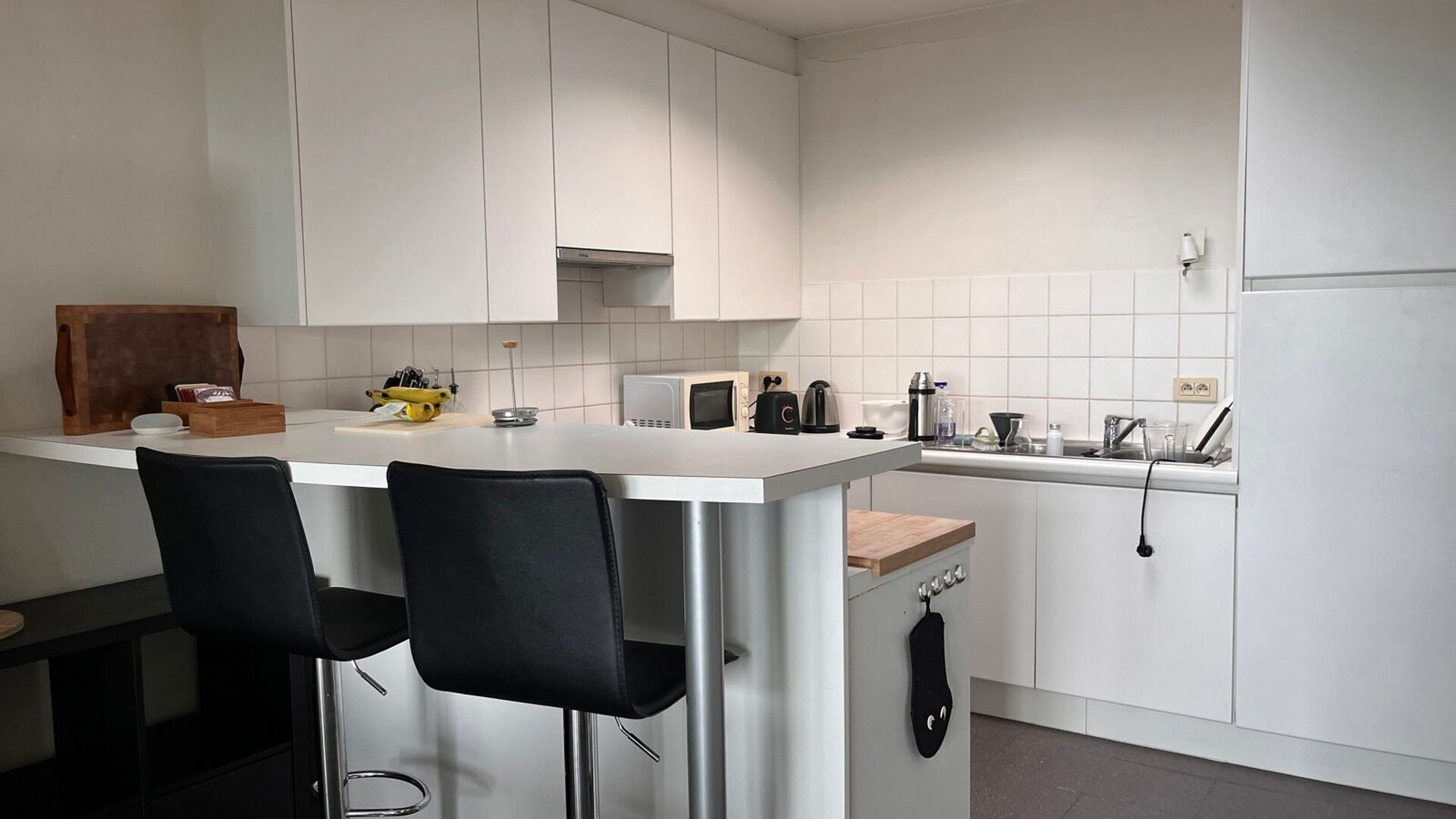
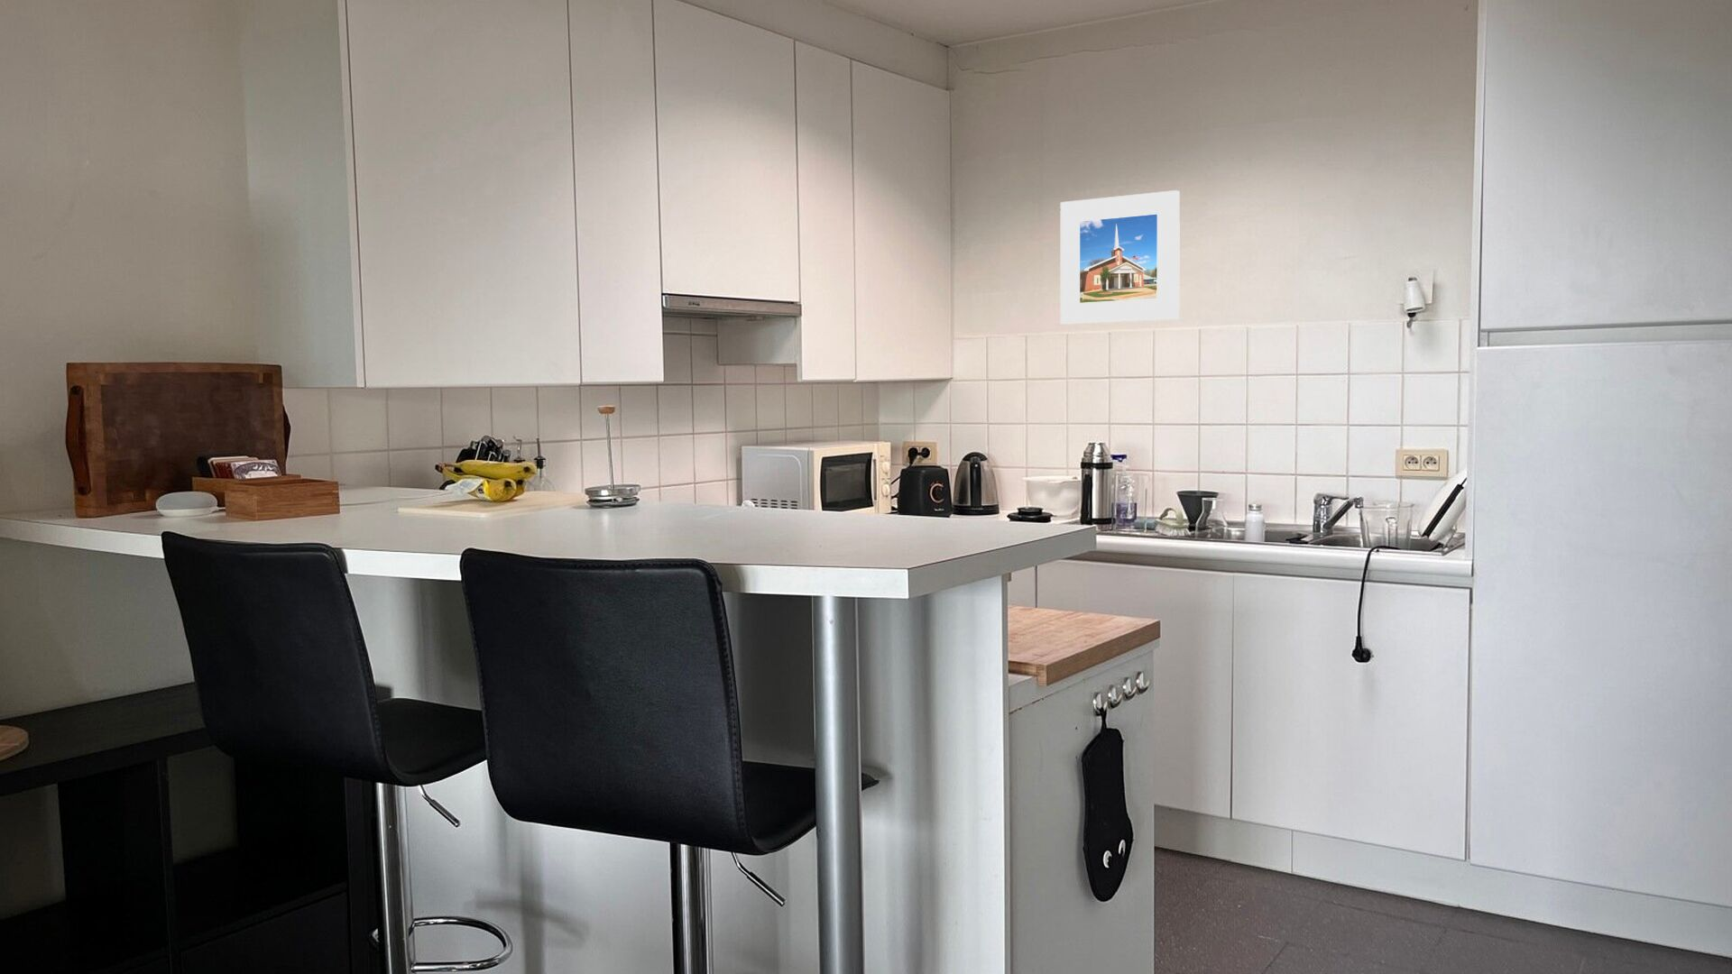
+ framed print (1118, 259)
